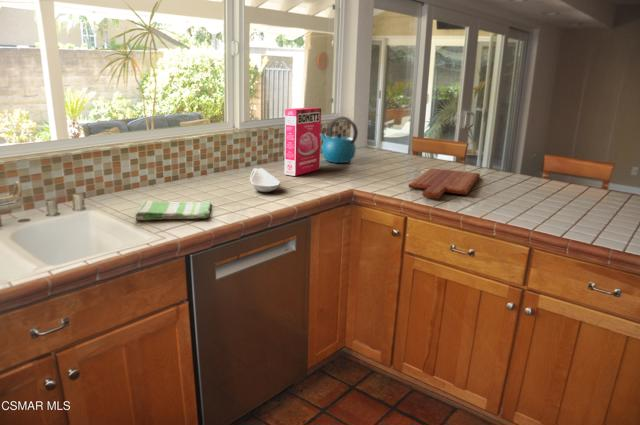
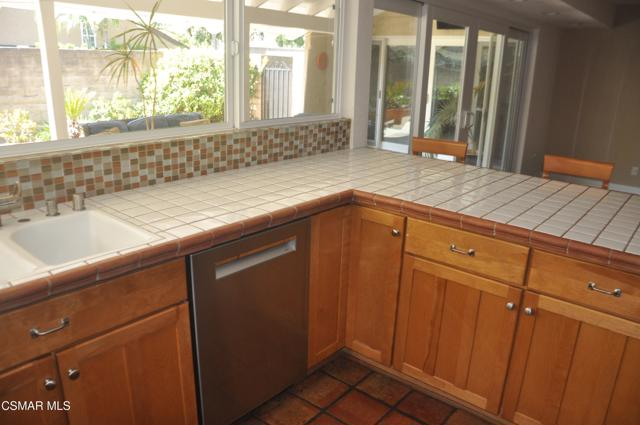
- dish towel (175, 208)
- cereal box (303, 140)
- spoon rest (261, 179)
- cutting board (445, 180)
- kettle (337, 138)
